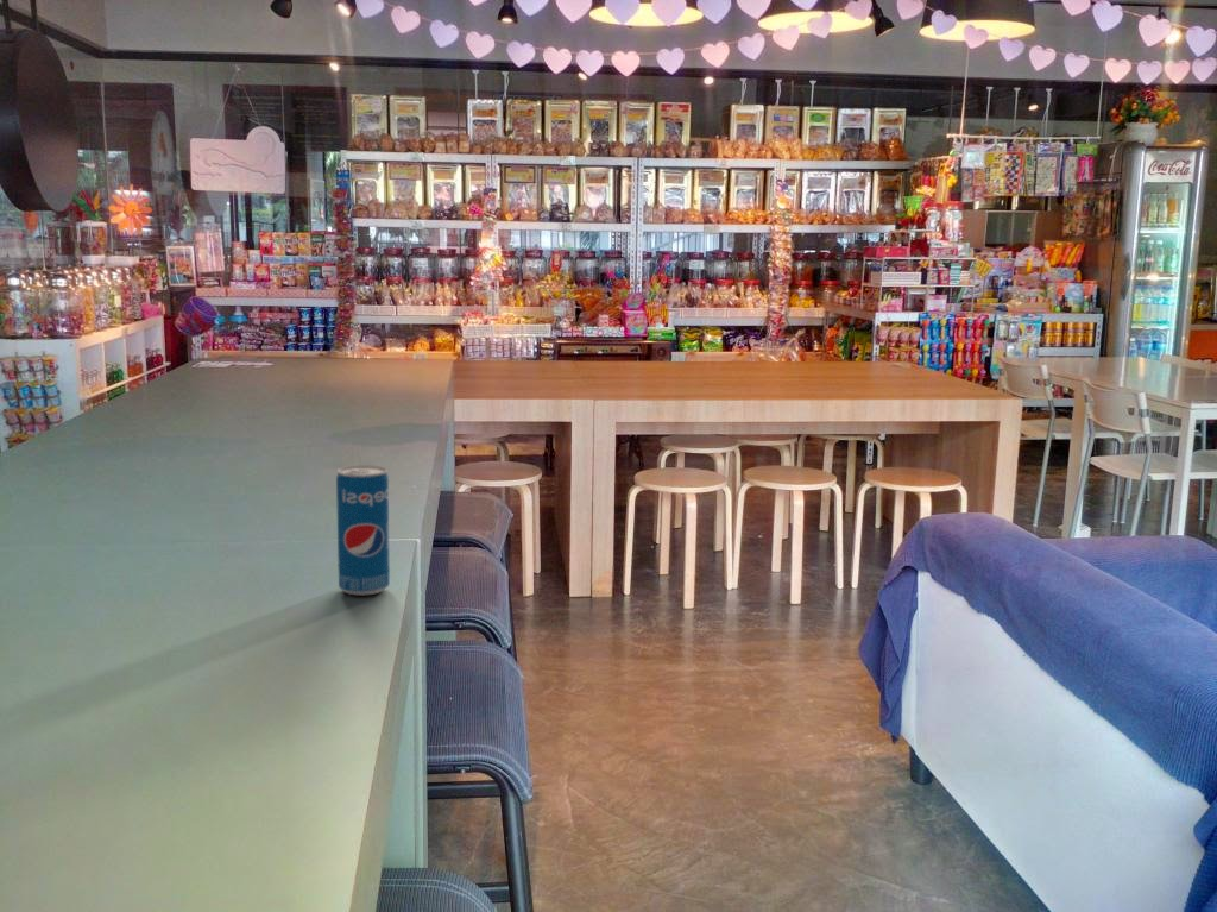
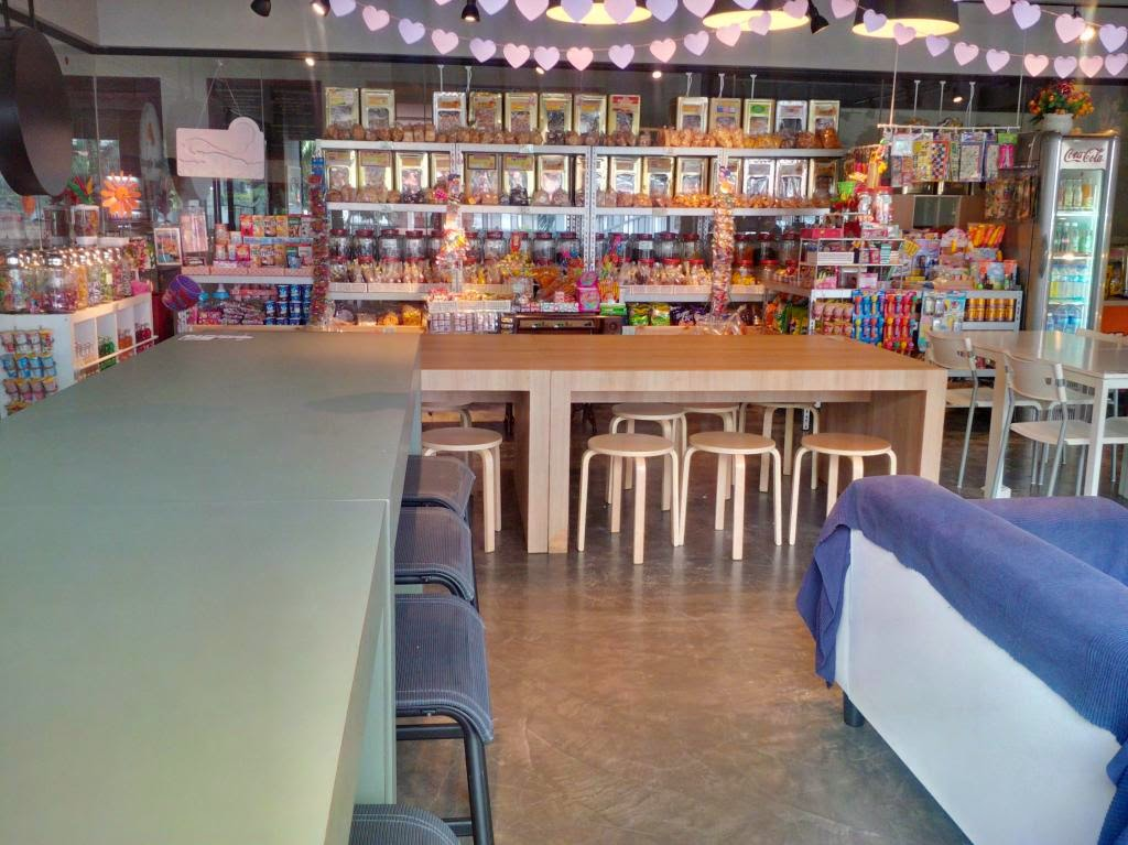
- beverage can (362, 529)
